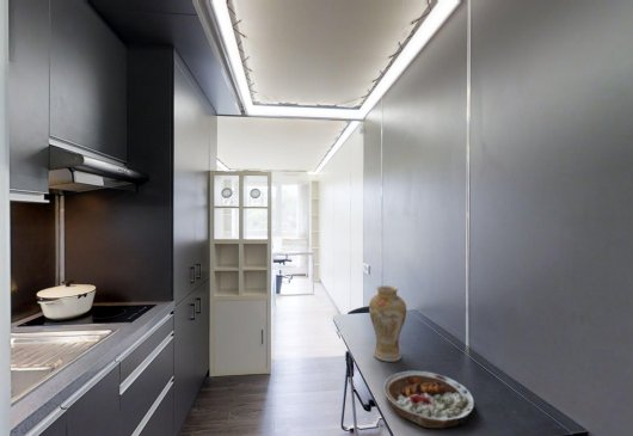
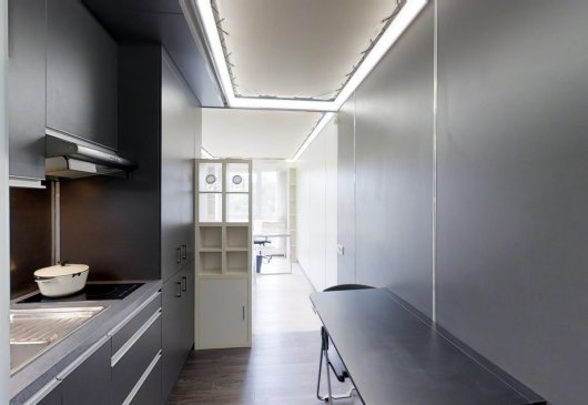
- plate (426, 392)
- vase (387, 321)
